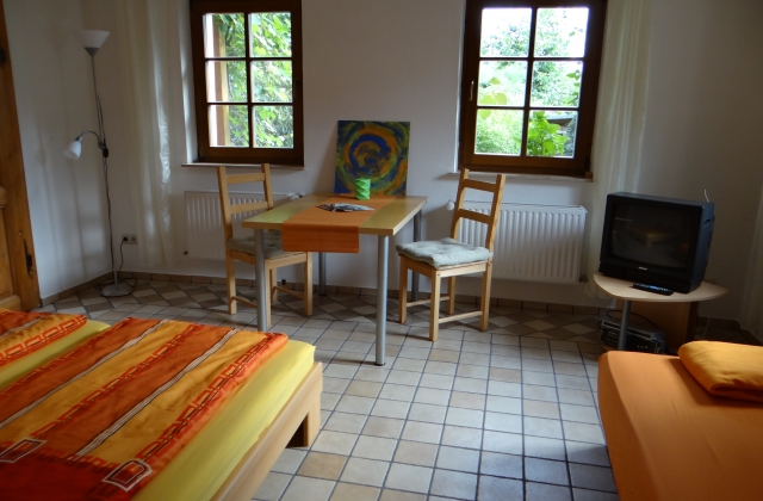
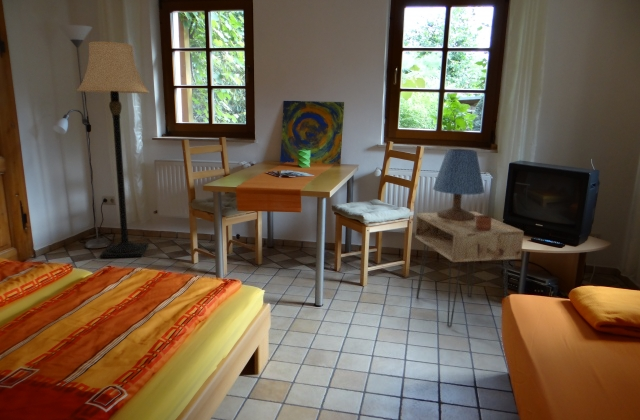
+ lamp (118, 152)
+ table lamp (458, 183)
+ nightstand (460, 266)
+ mug (481, 221)
